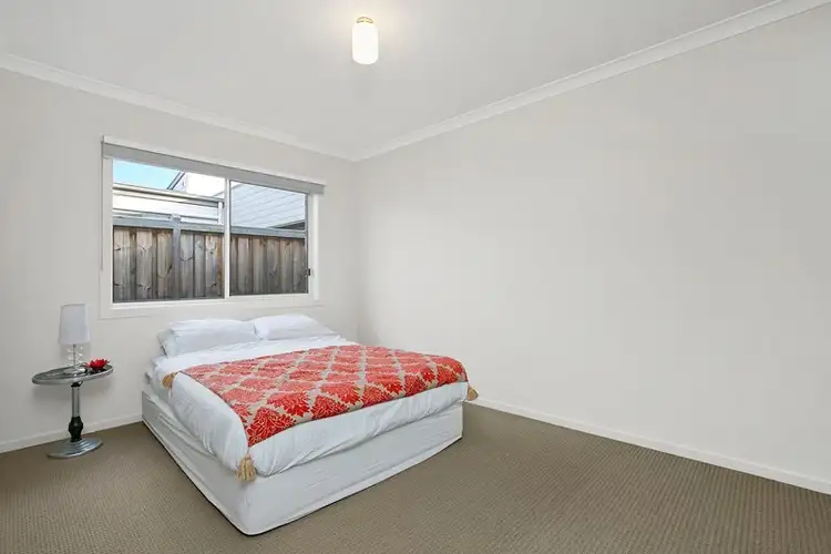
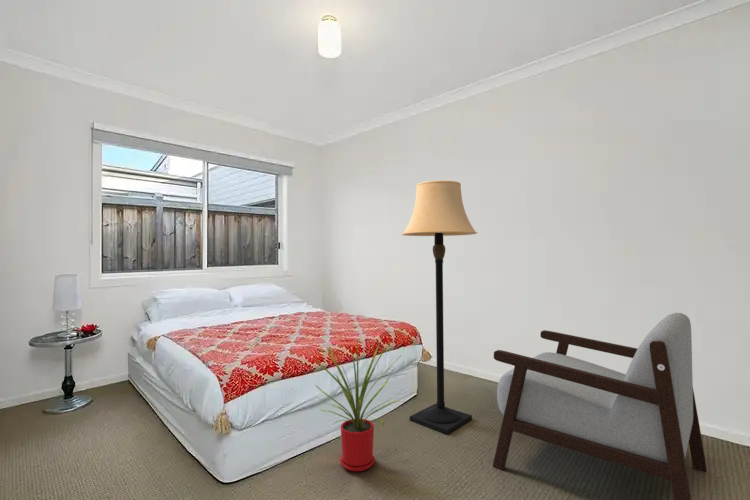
+ armchair (596, 390)
+ lamp (439, 301)
+ house plant (356, 401)
